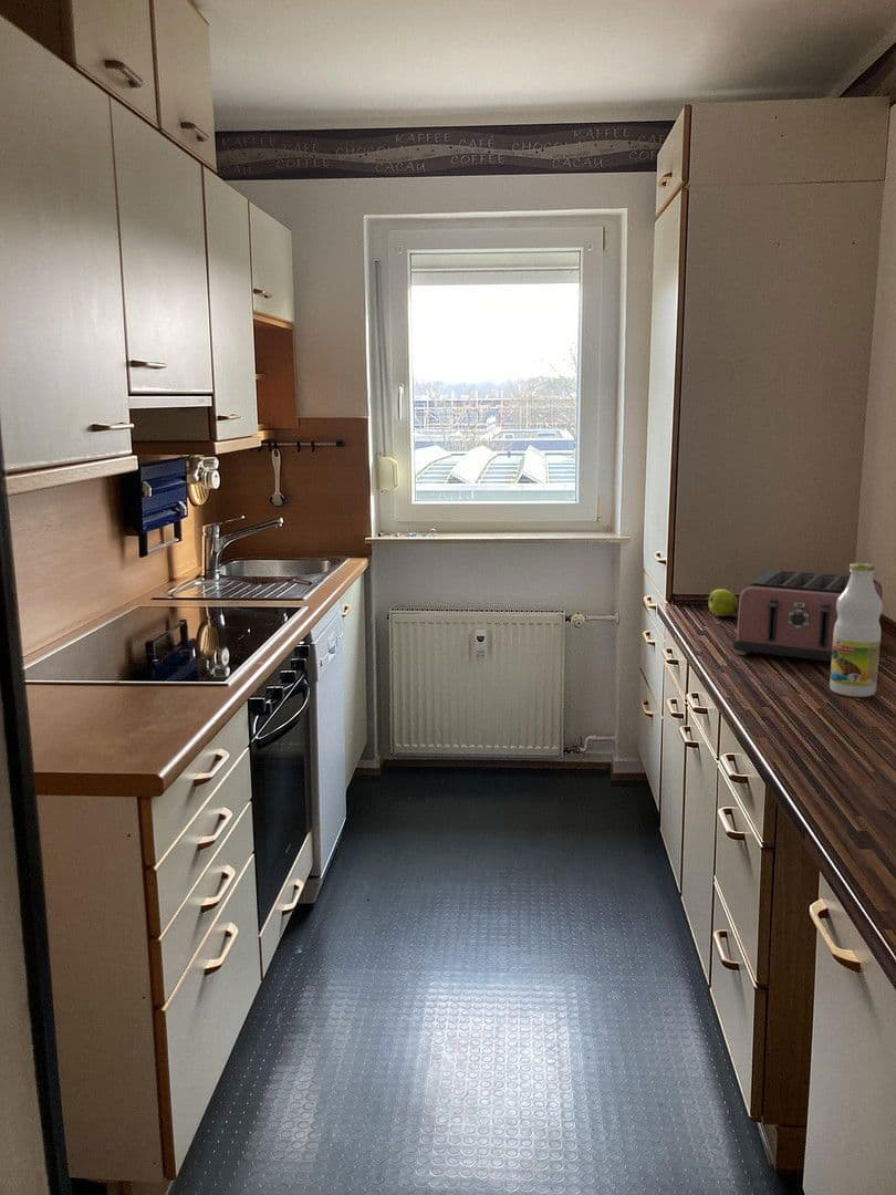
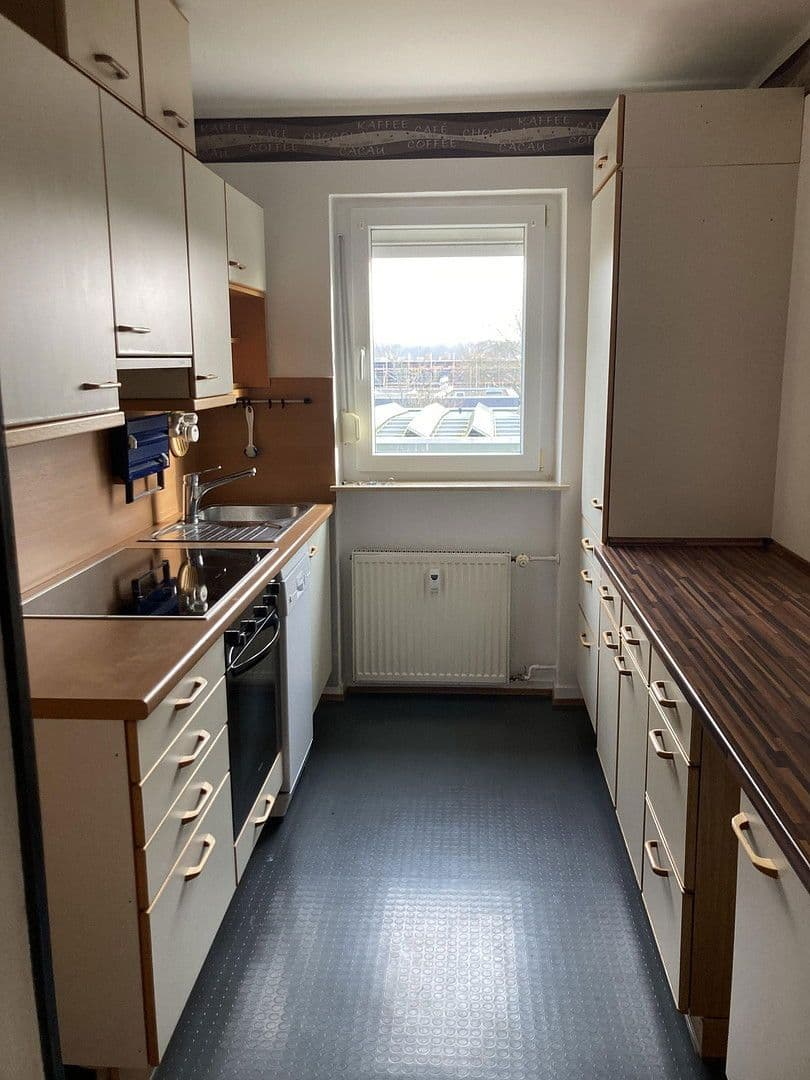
- toaster (809, 615)
- bottle (857, 628)
- apple (722, 602)
